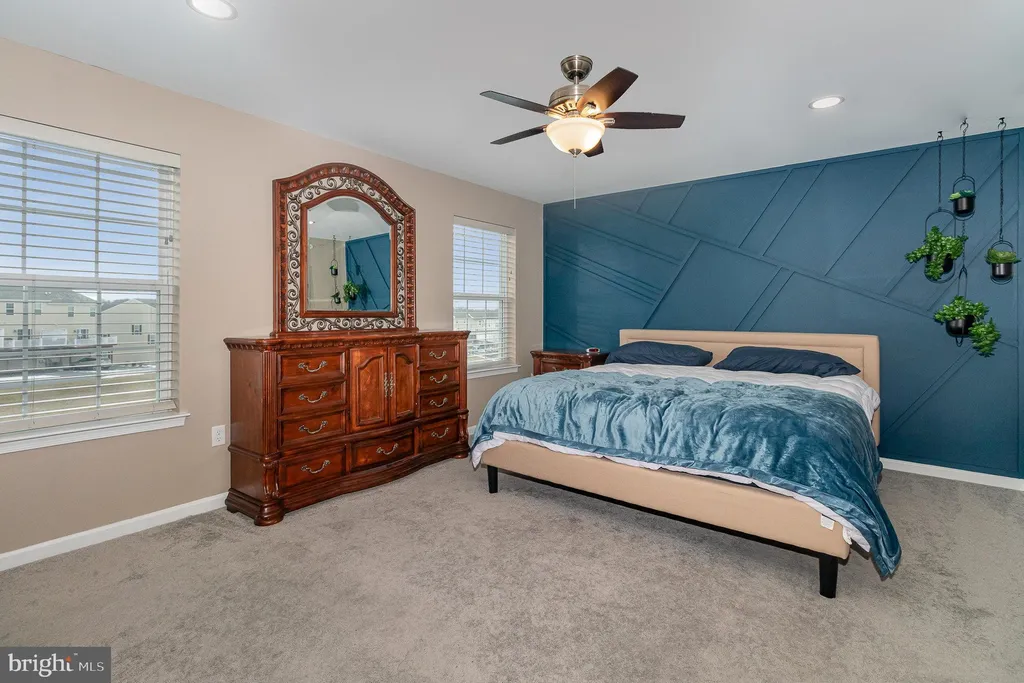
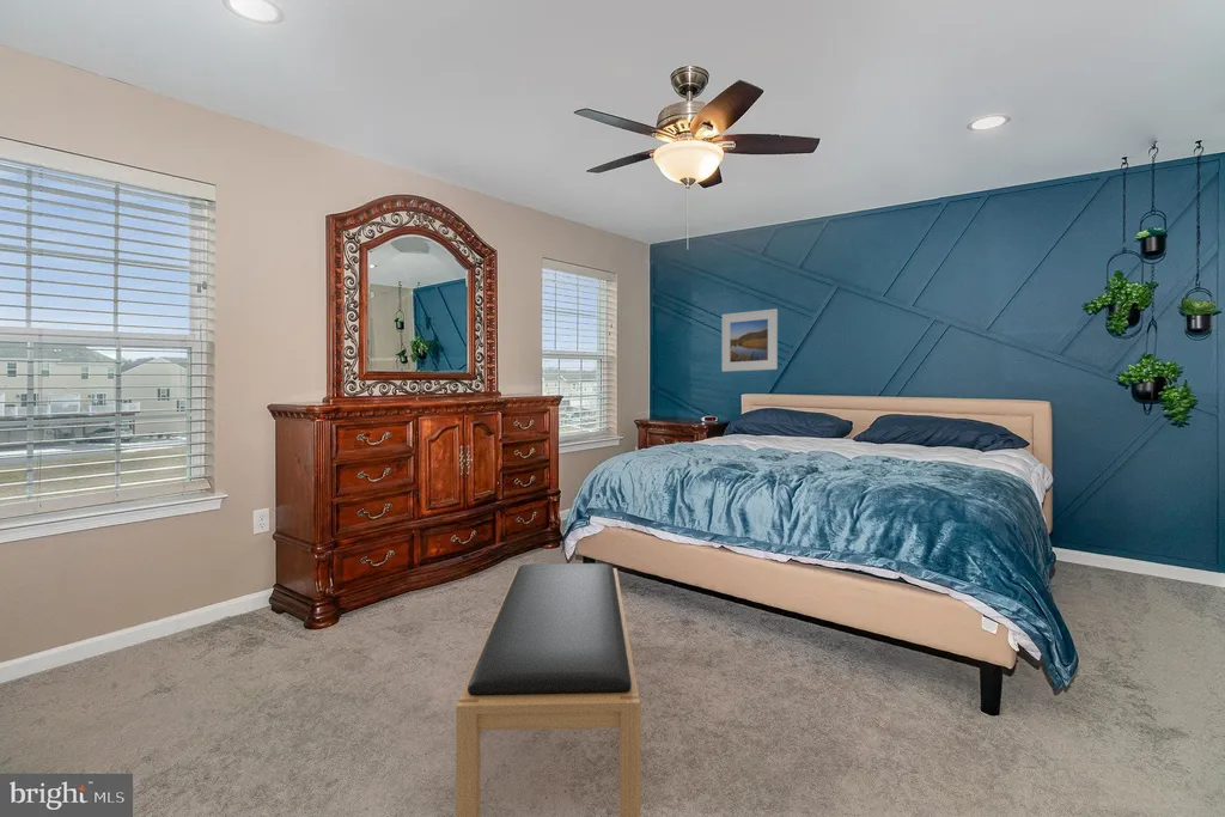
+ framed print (749, 341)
+ bench (560, 663)
